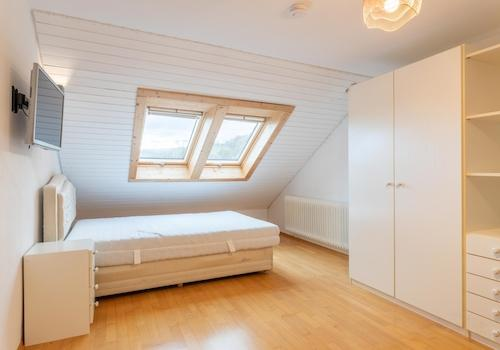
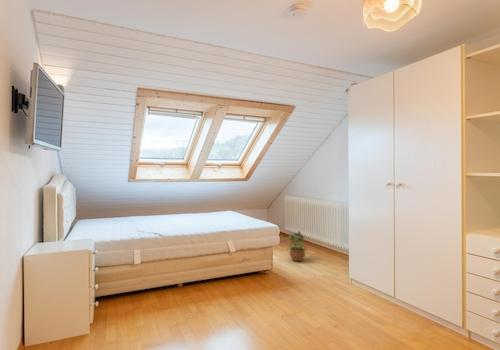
+ potted plant (297, 245)
